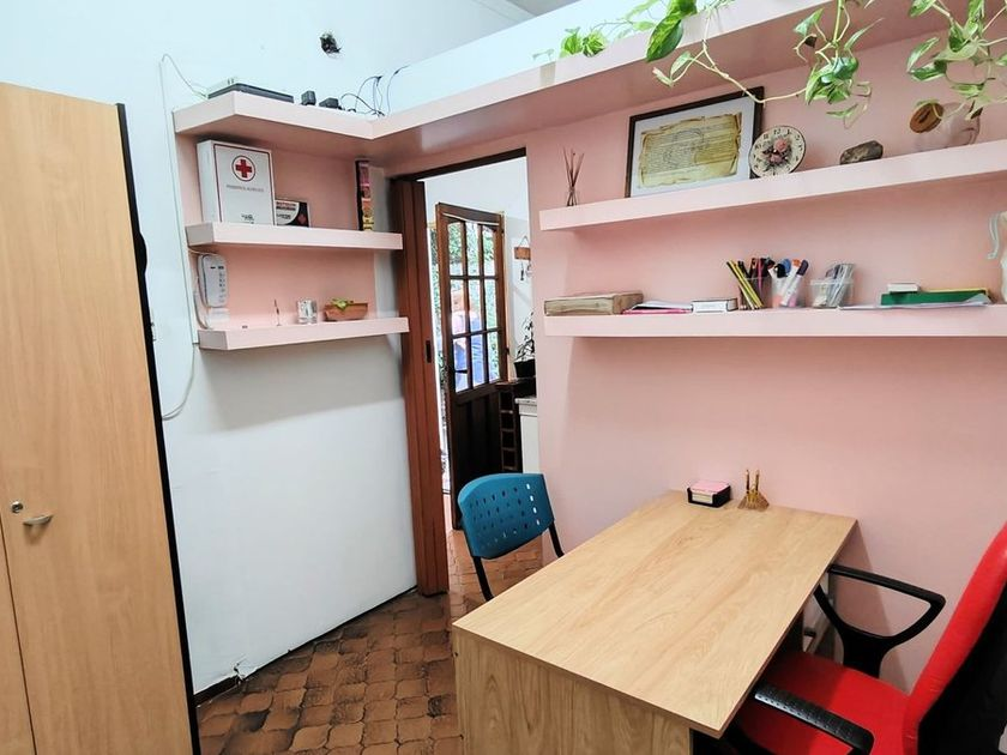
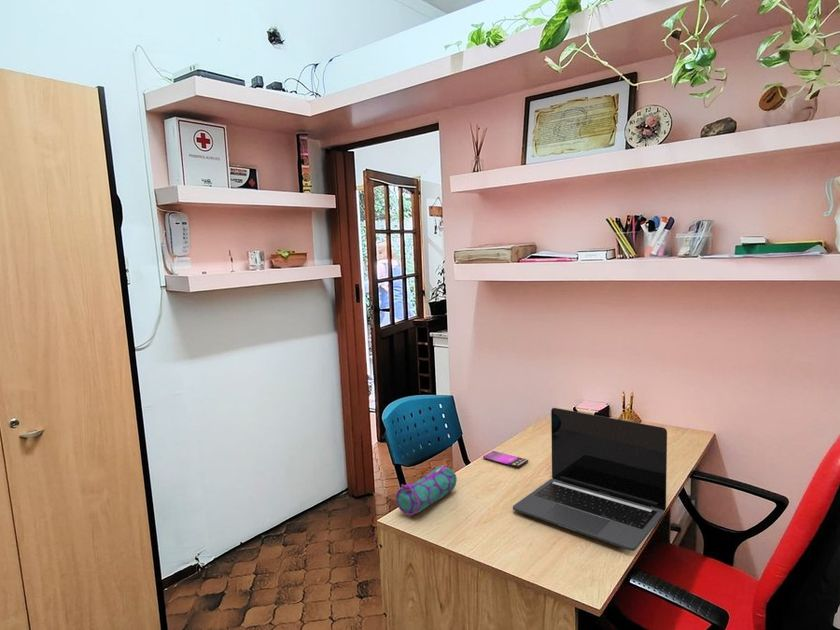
+ smartphone (505, 458)
+ laptop (587, 470)
+ pencil case (426, 488)
